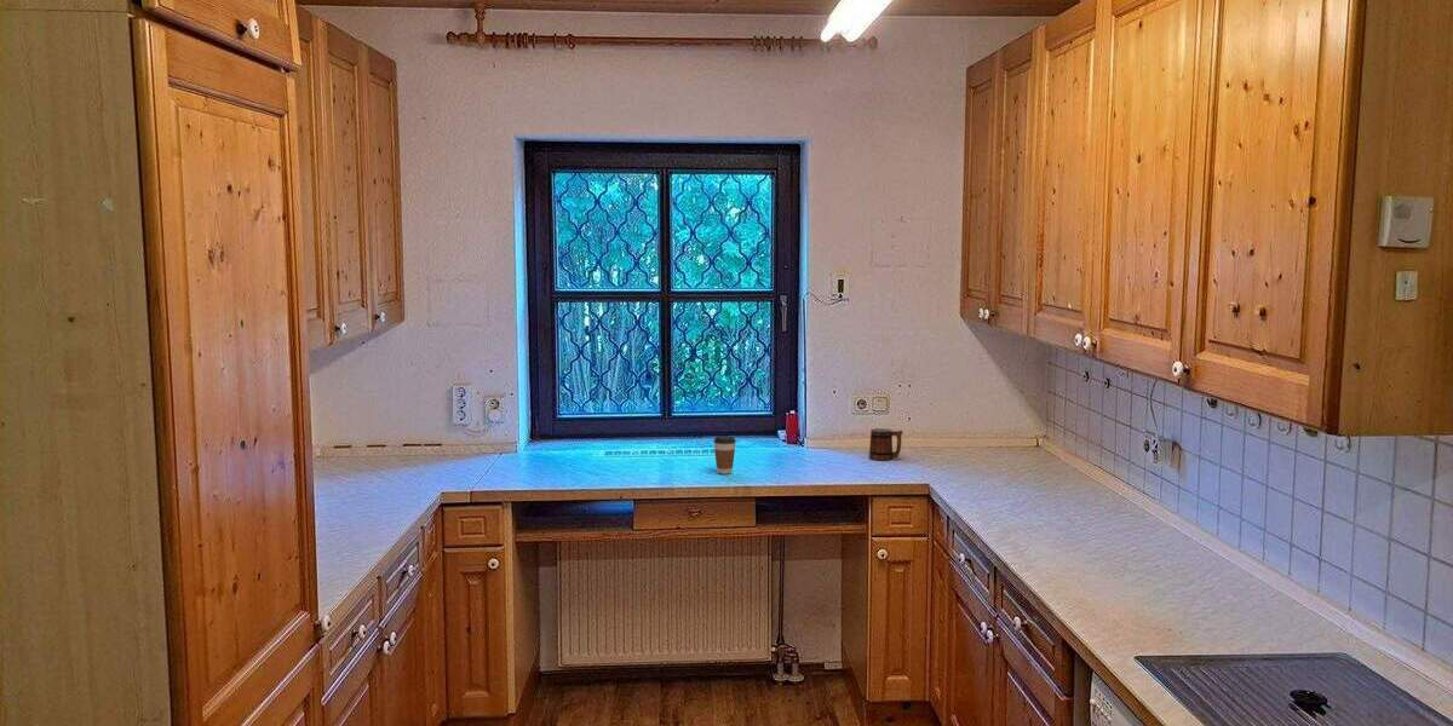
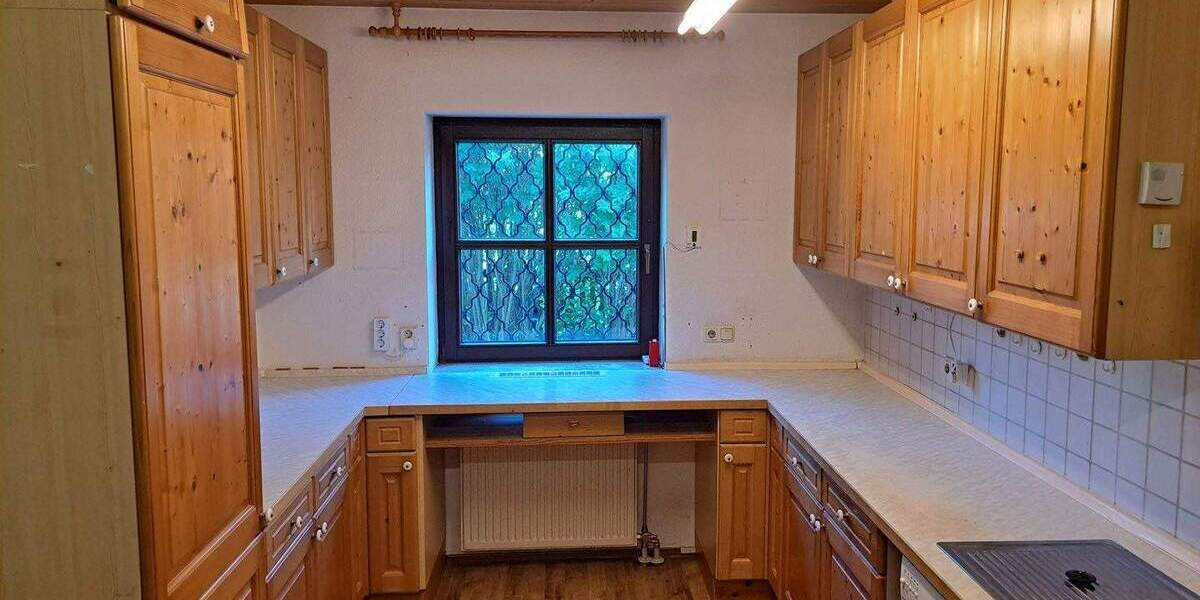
- coffee cup (724, 454)
- mug (885, 443)
